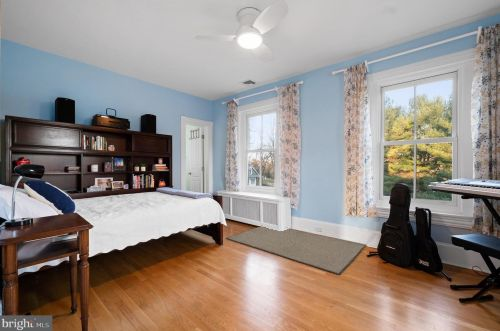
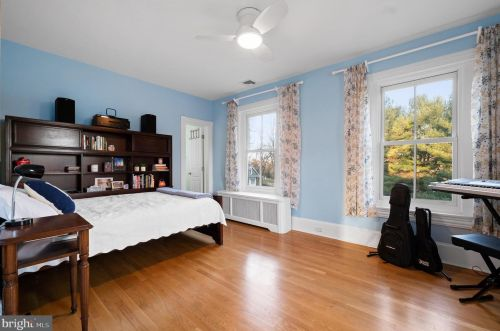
- rug (292, 241)
